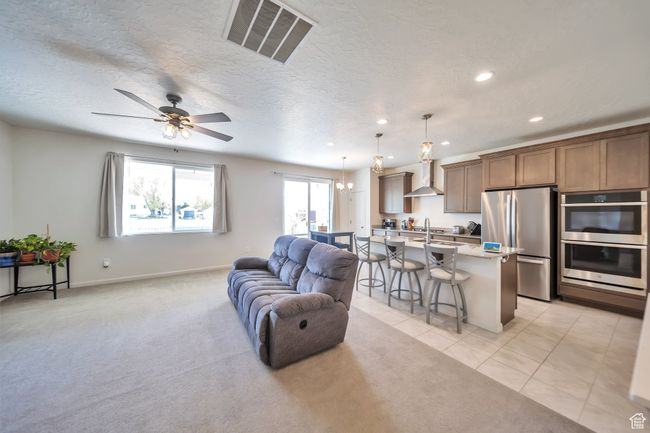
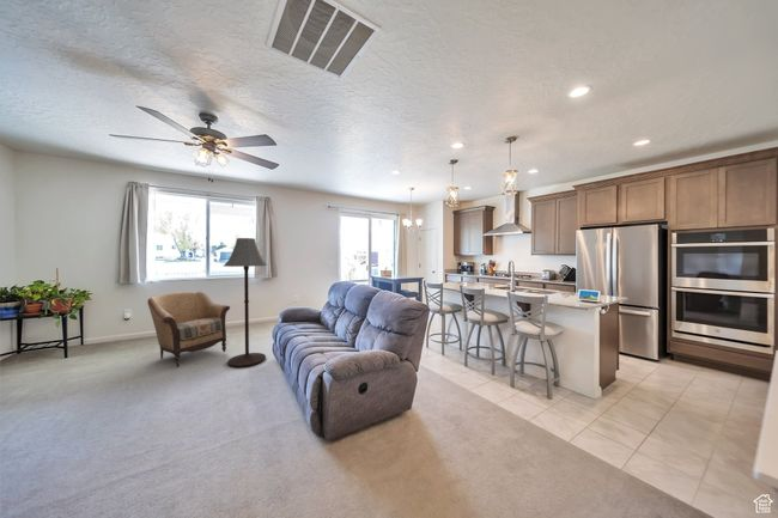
+ armchair (187, 324)
+ floor lamp (247, 299)
